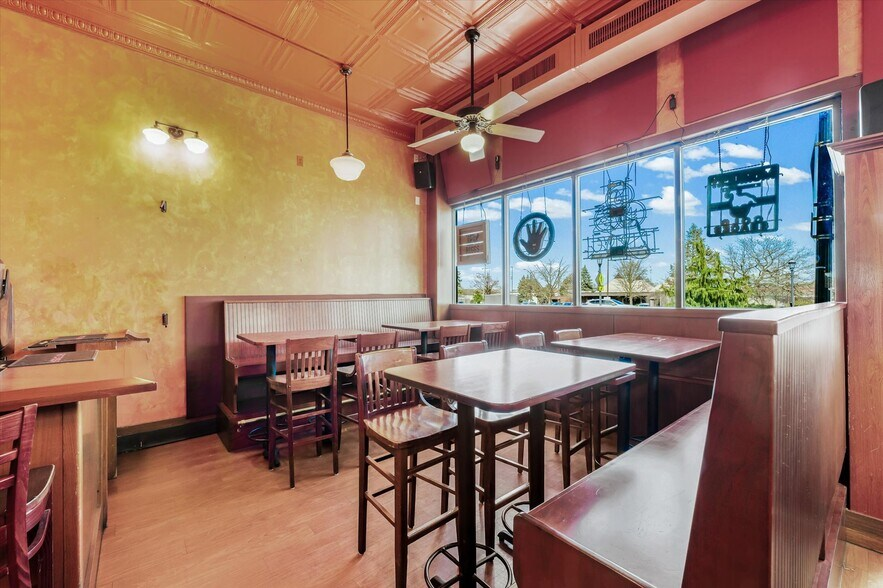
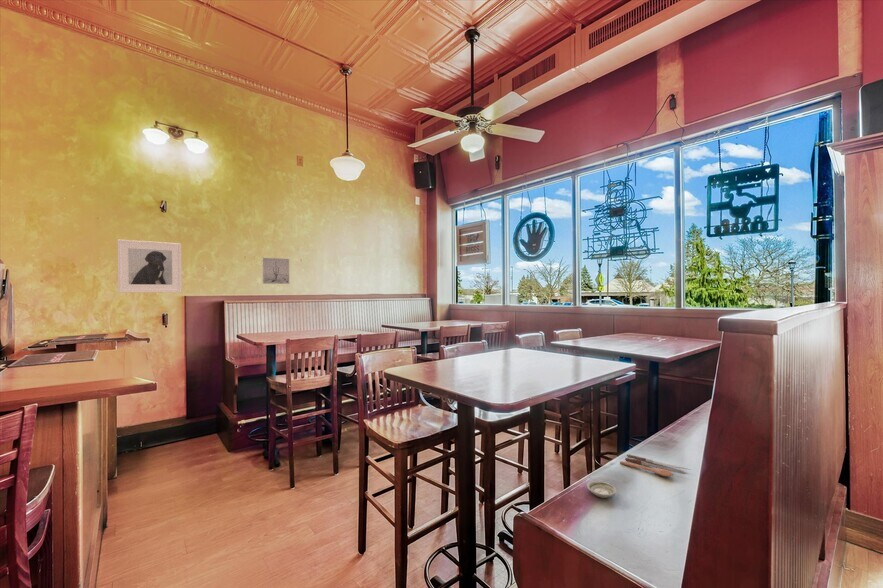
+ saucer (601, 490)
+ spoon (655, 466)
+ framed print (150, 267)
+ wall art (275, 271)
